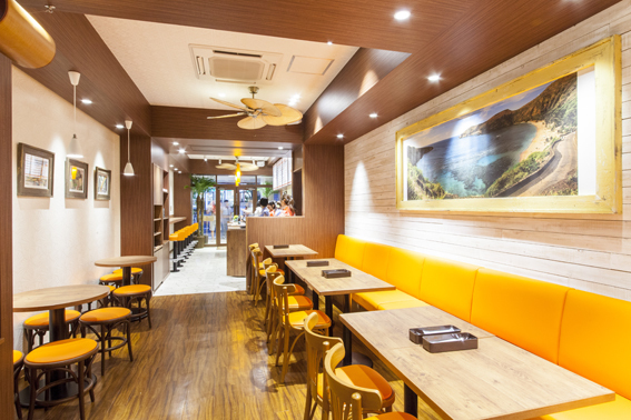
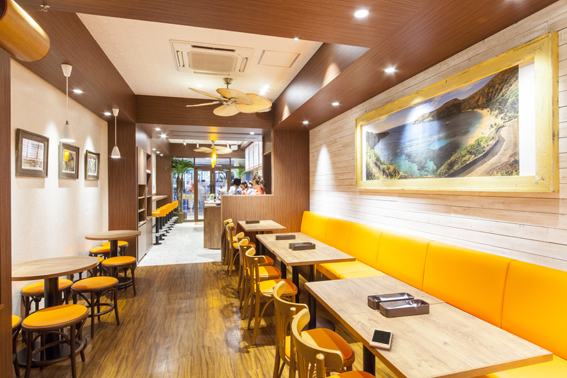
+ cell phone (381, 338)
